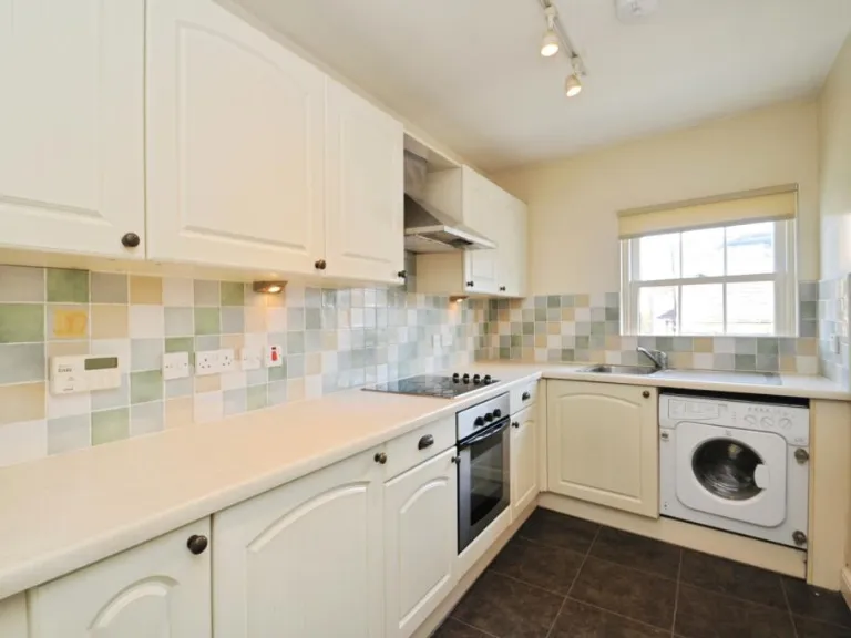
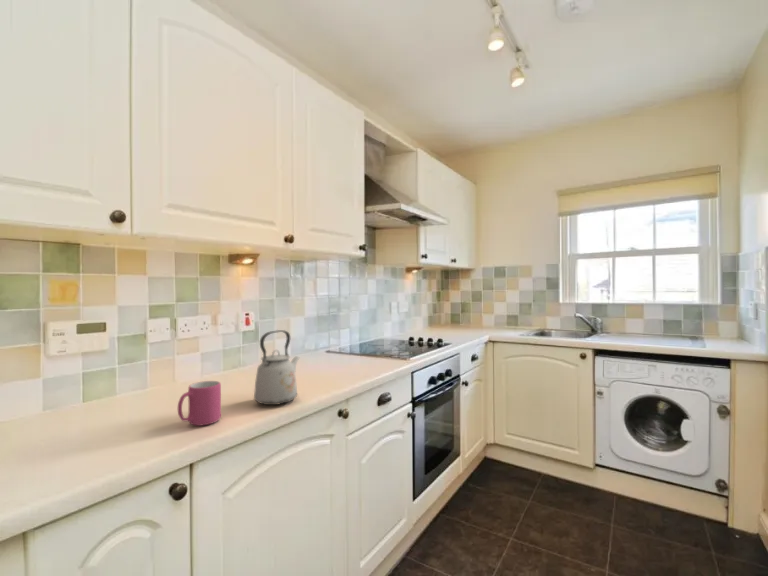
+ mug (199, 404)
+ kettle (281, 364)
